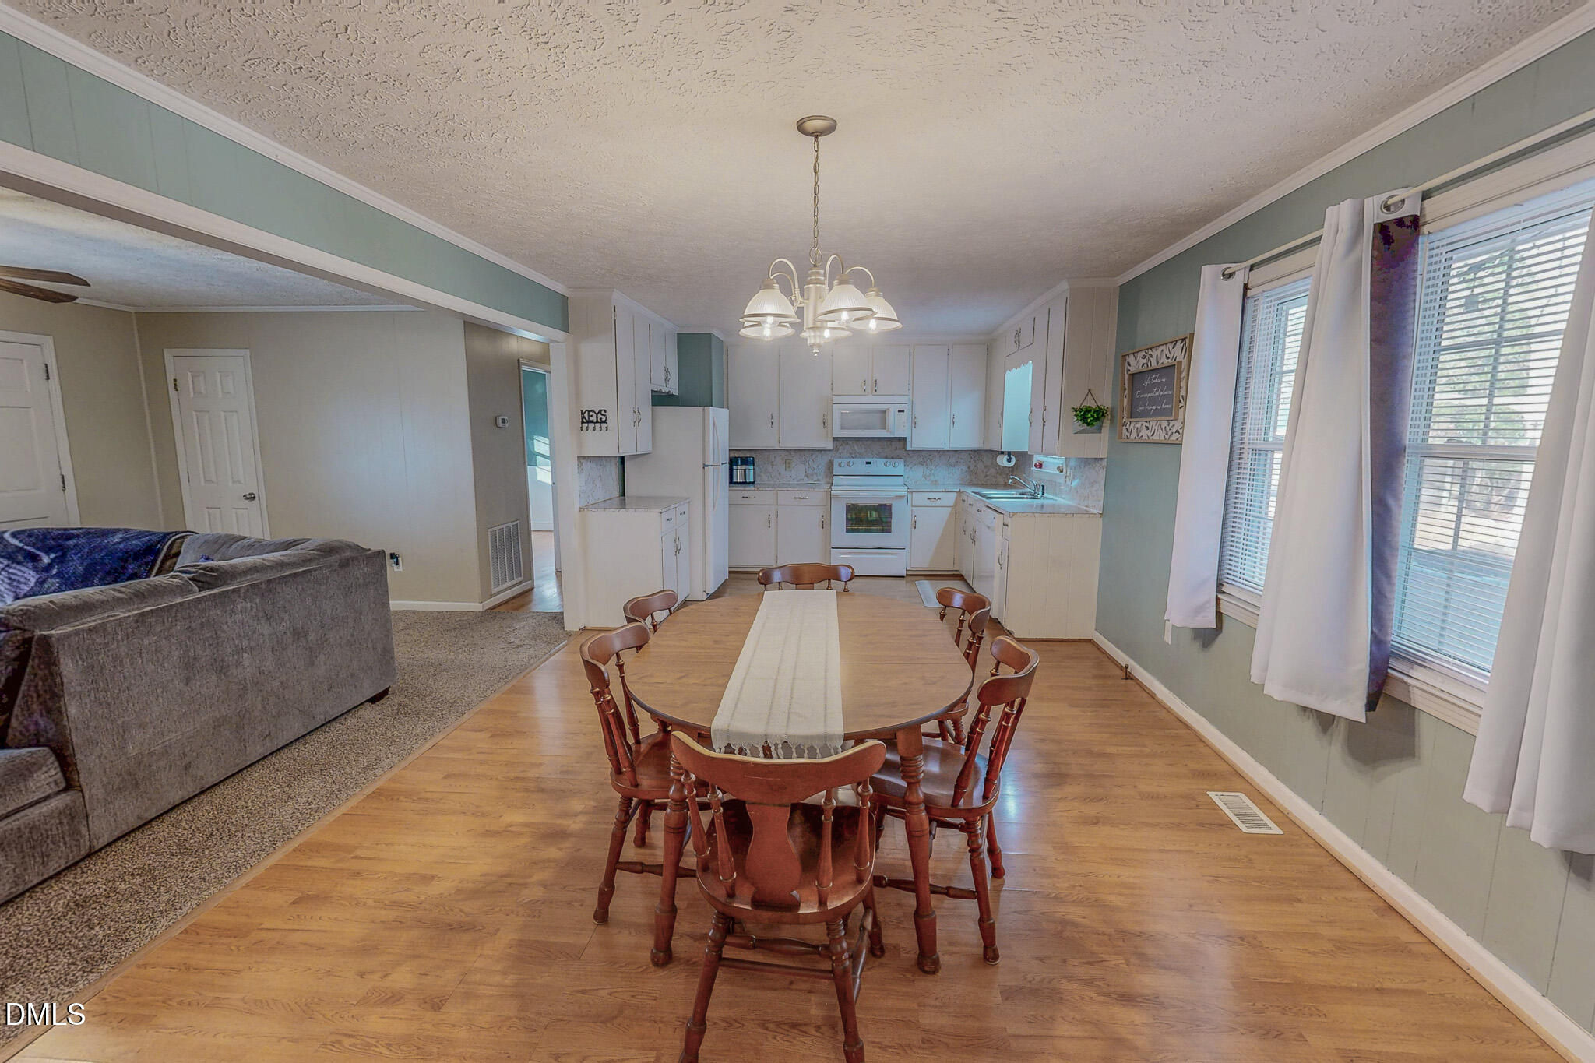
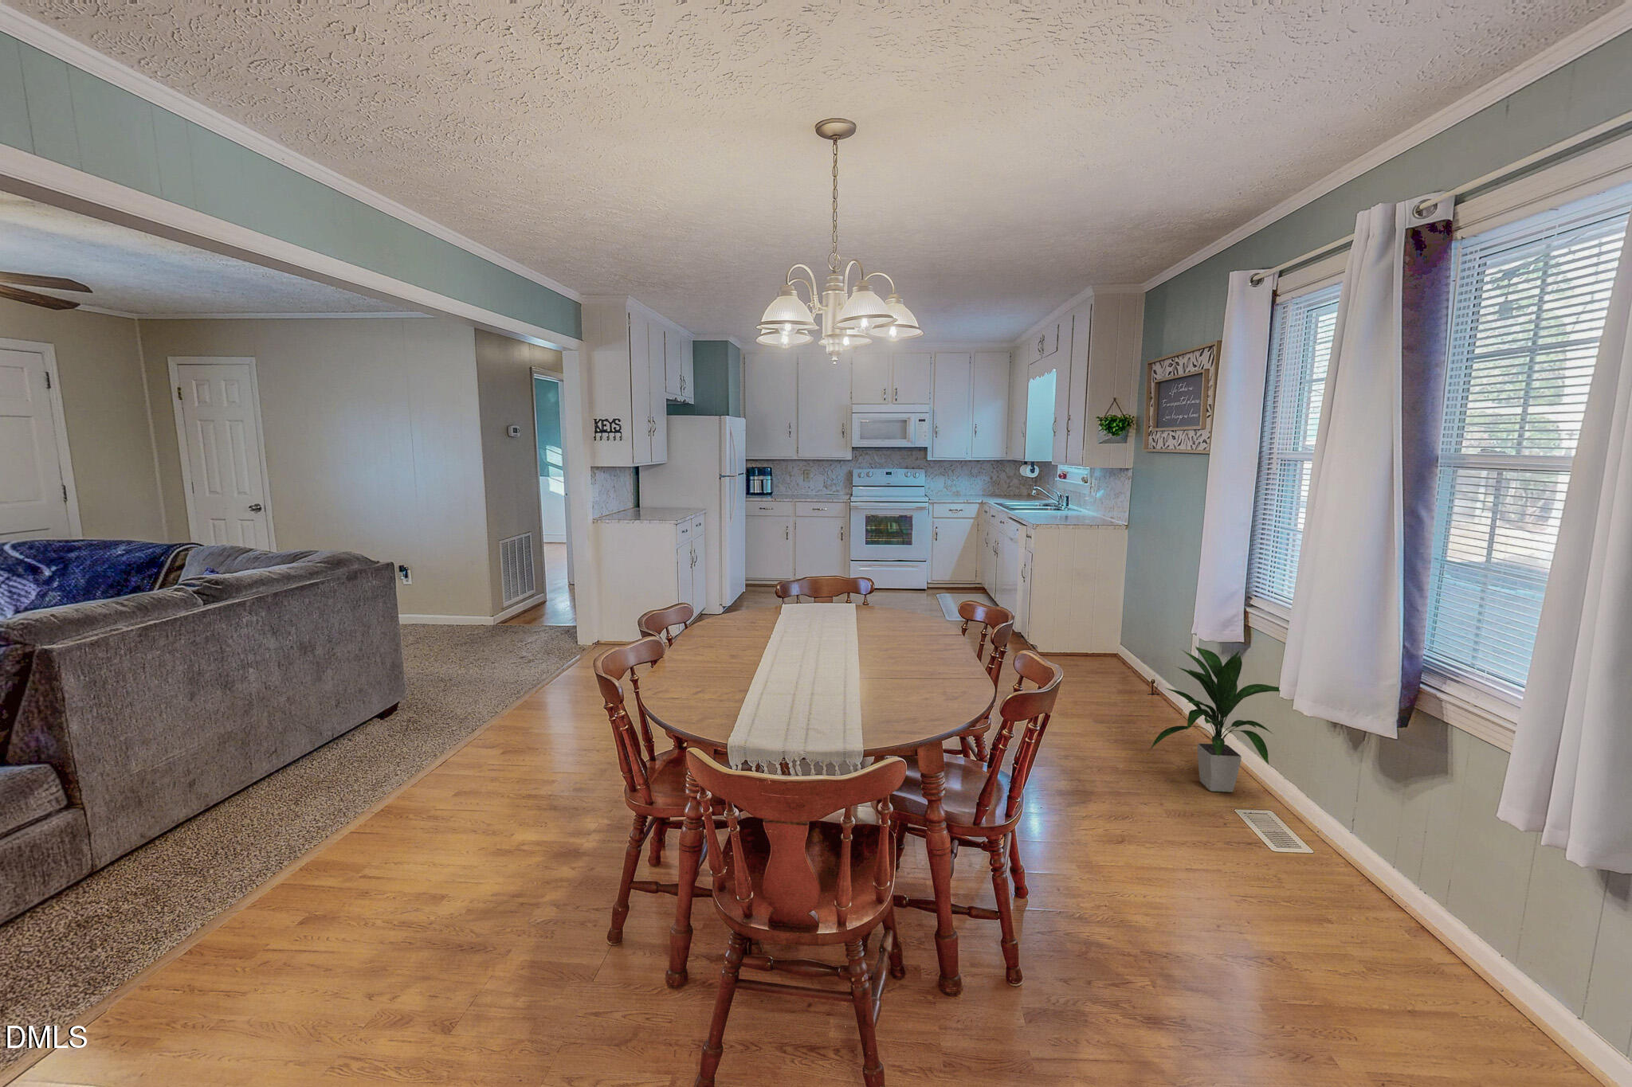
+ indoor plant (1216, 715)
